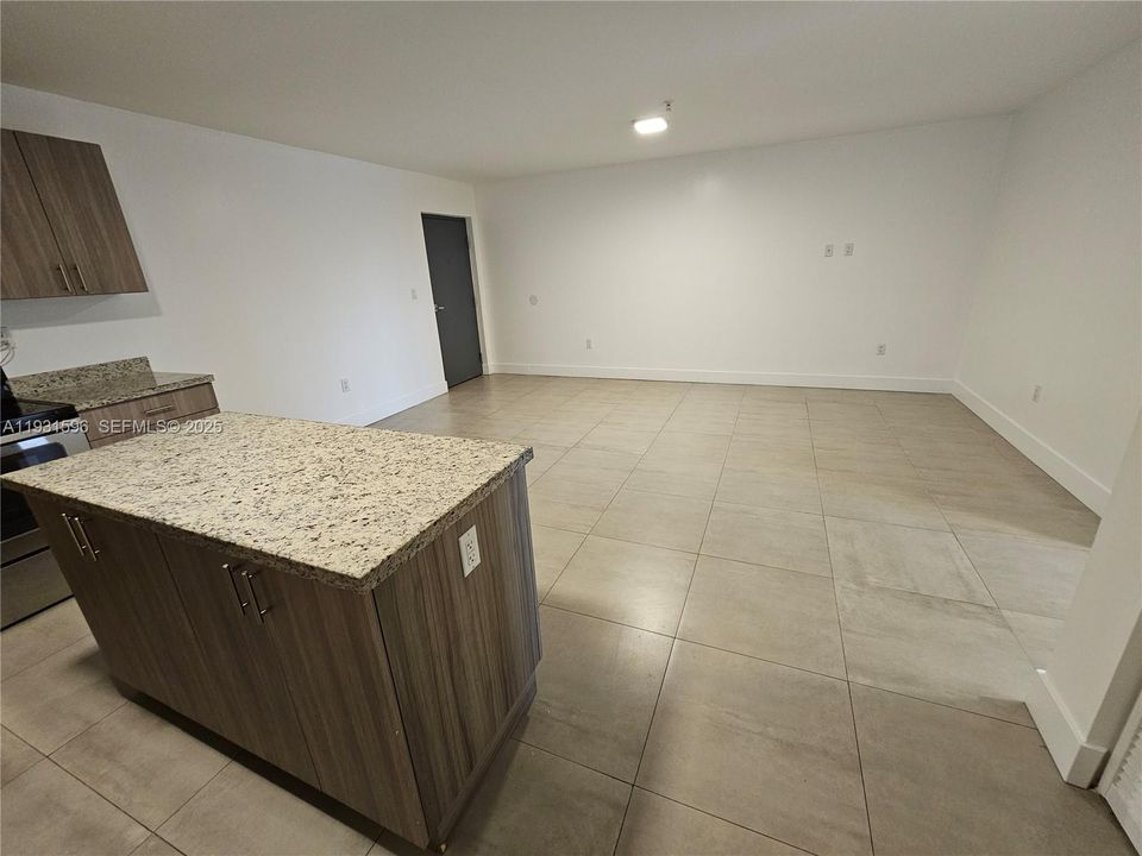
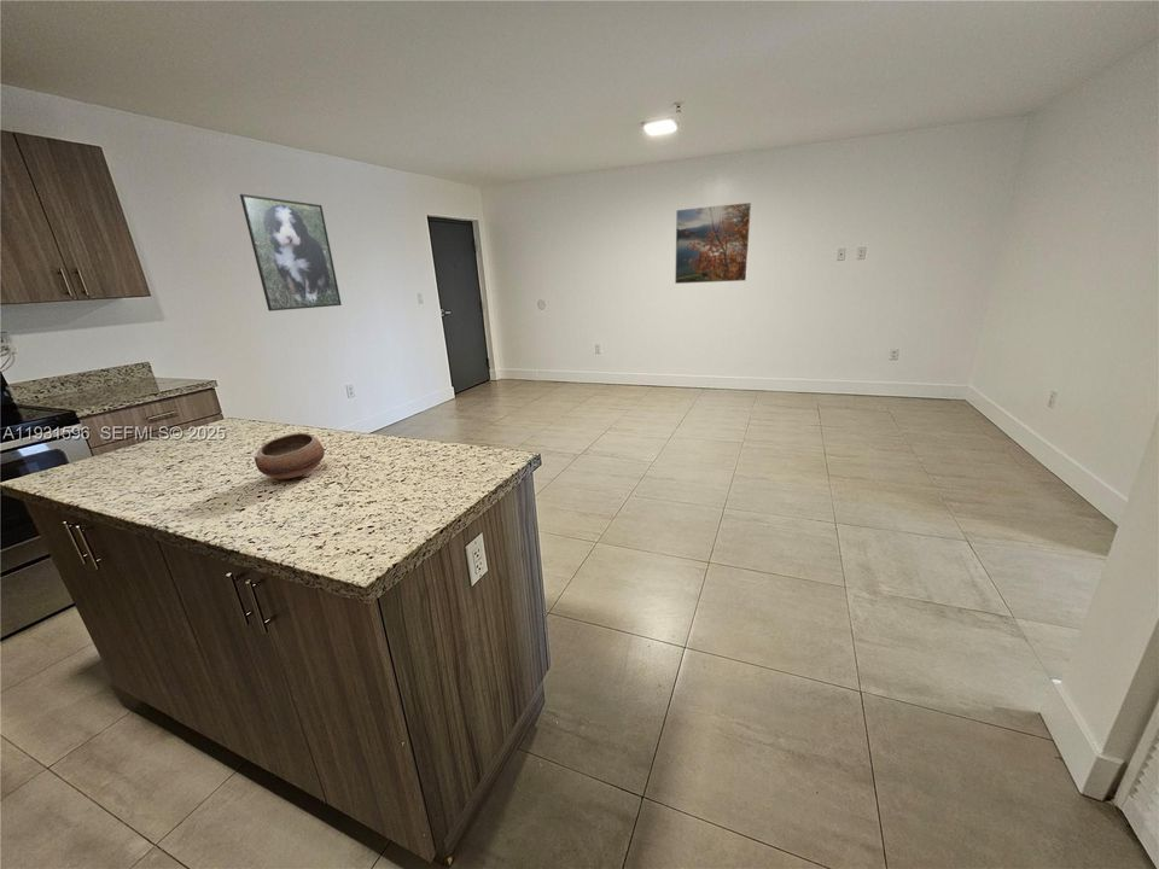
+ bowl (291, 456)
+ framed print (296, 256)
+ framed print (711, 245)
